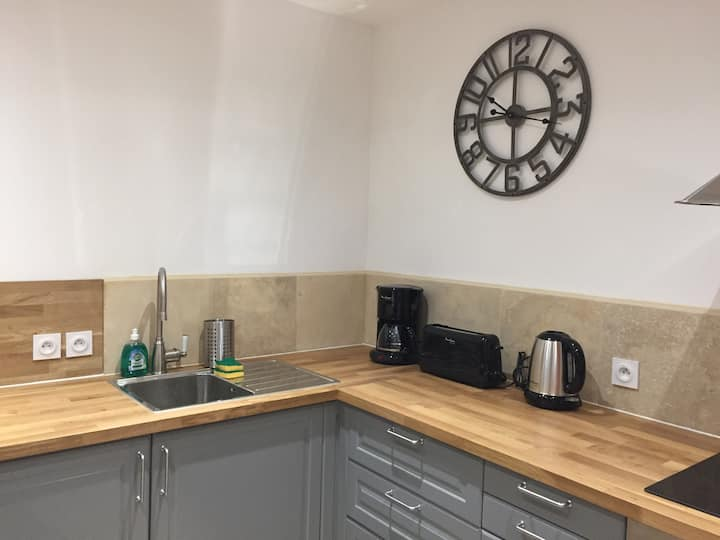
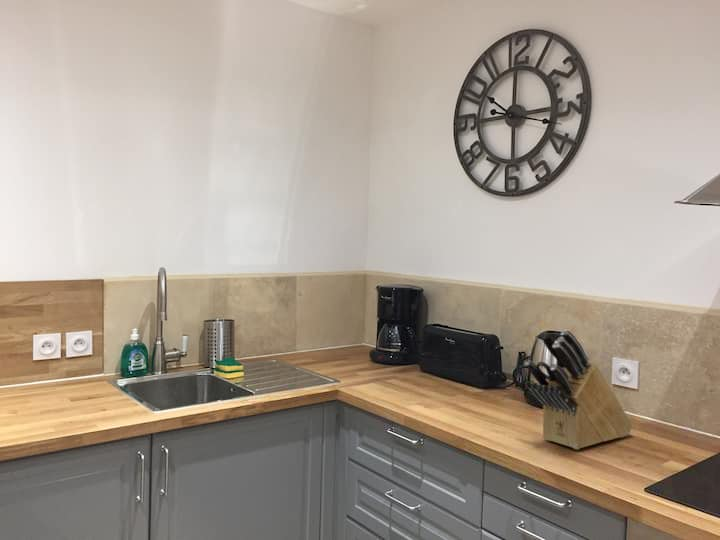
+ knife block (580, 383)
